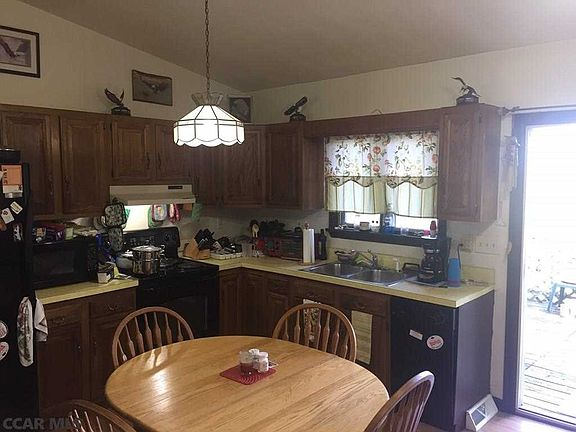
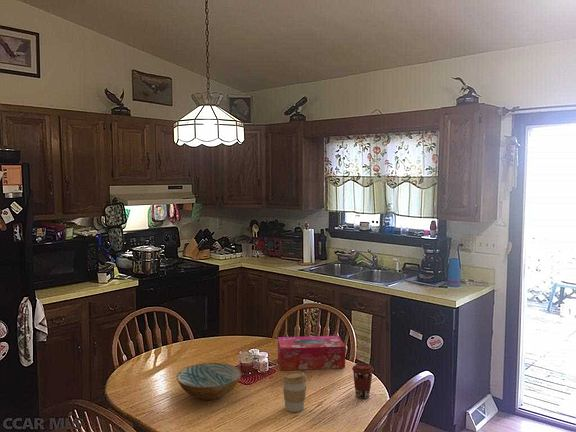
+ tissue box (310, 352)
+ bowl (209, 384)
+ coffee cup (294, 390)
+ coffee cup (362, 380)
